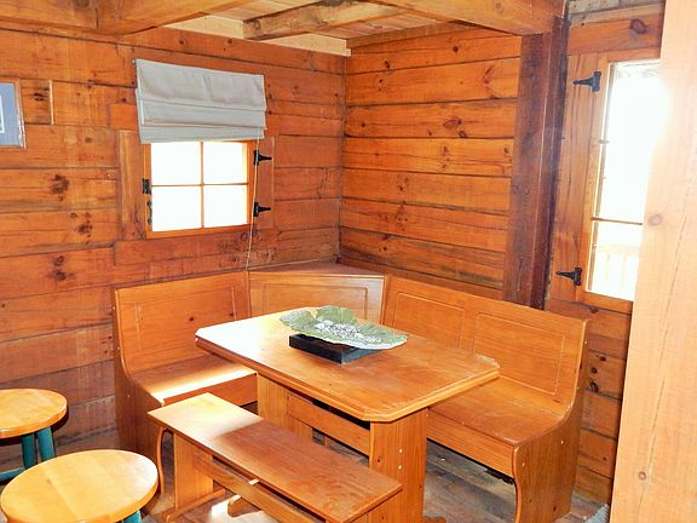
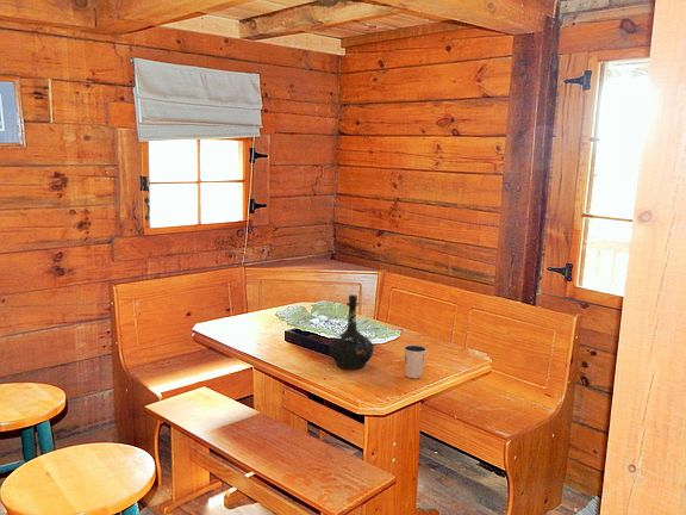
+ dixie cup (414, 361)
+ bottle (351, 330)
